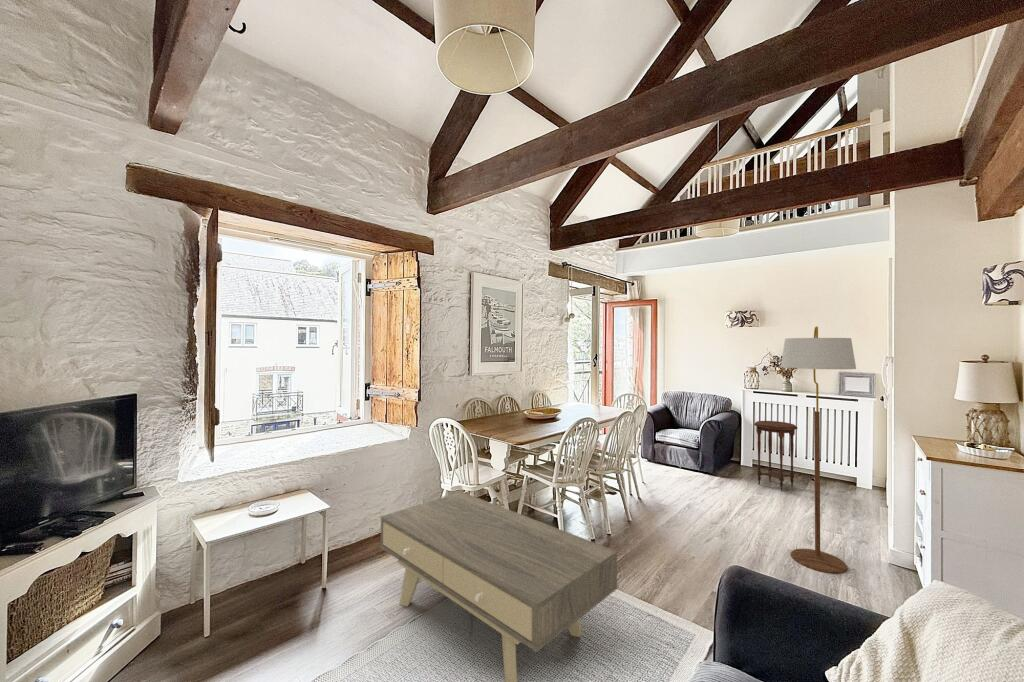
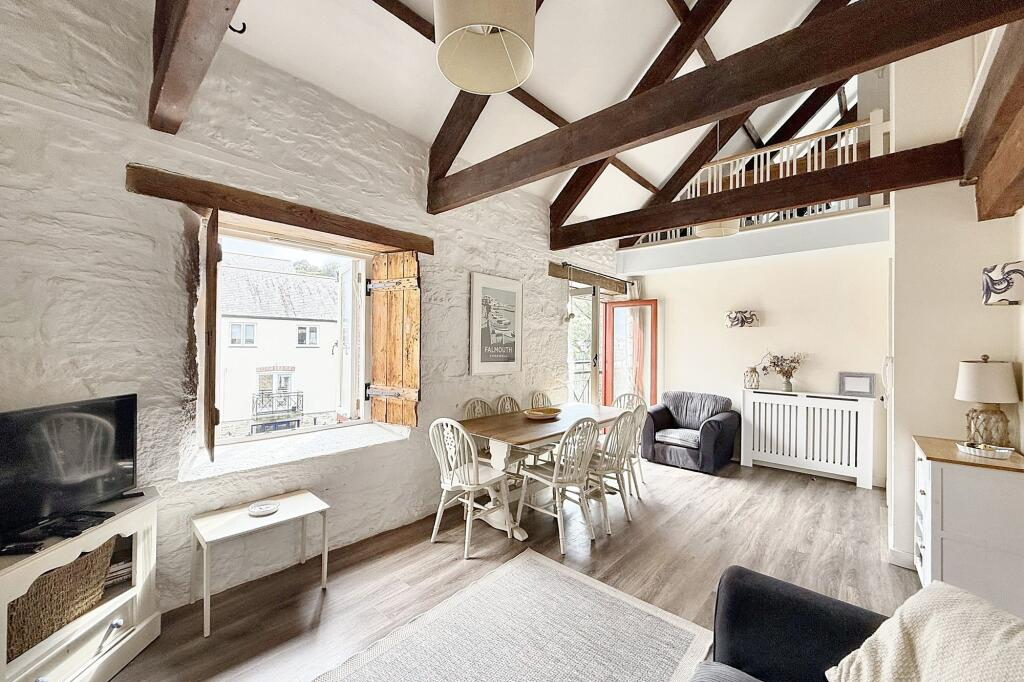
- floor lamp (816, 442)
- side table (770, 454)
- coffee table (485, 575)
